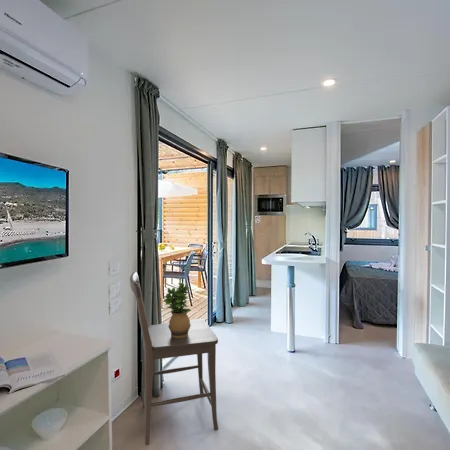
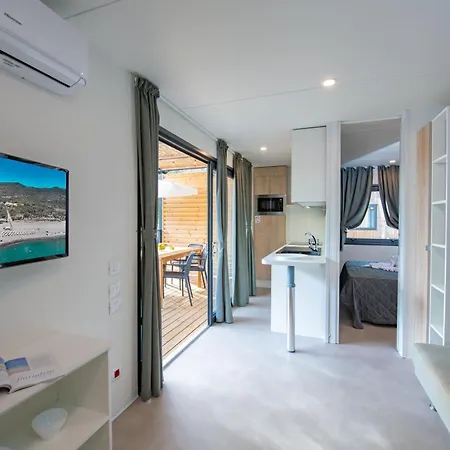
- potted plant (177, 307)
- chair (172, 346)
